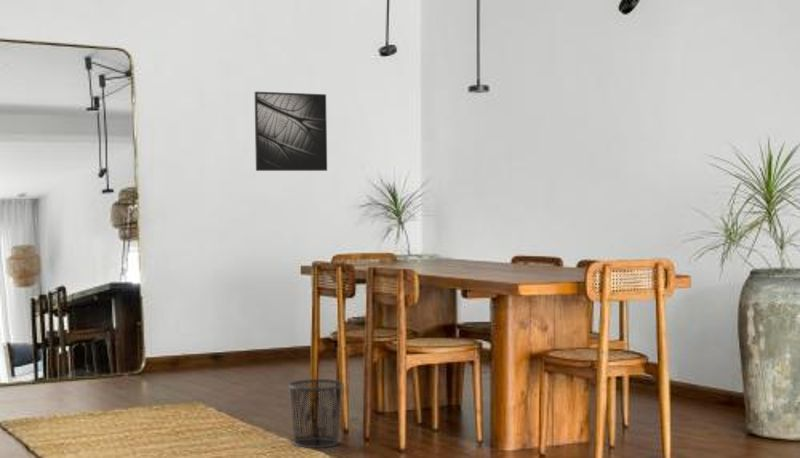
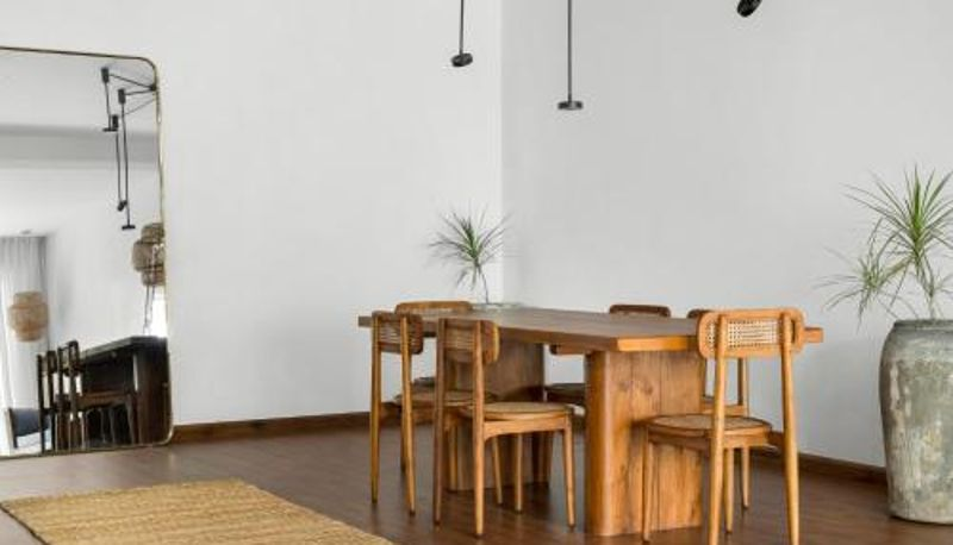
- waste bin (316, 413)
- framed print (291, 131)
